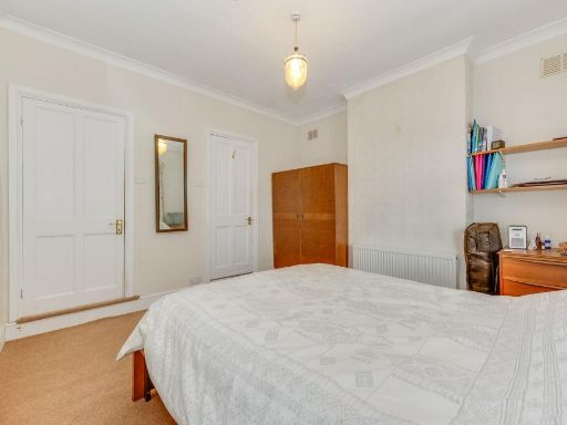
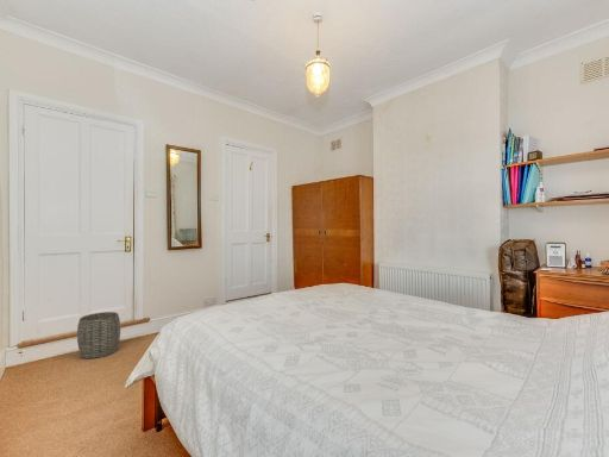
+ woven basket (99, 333)
